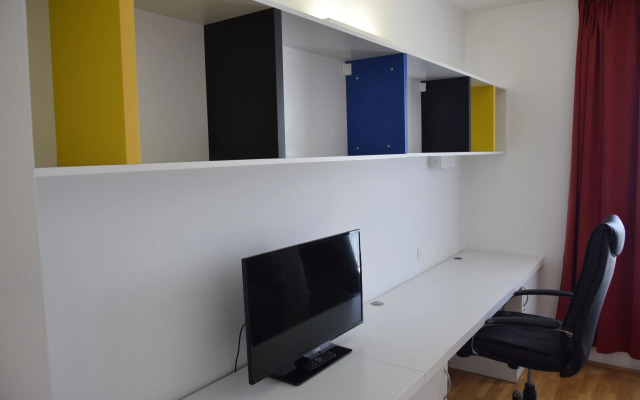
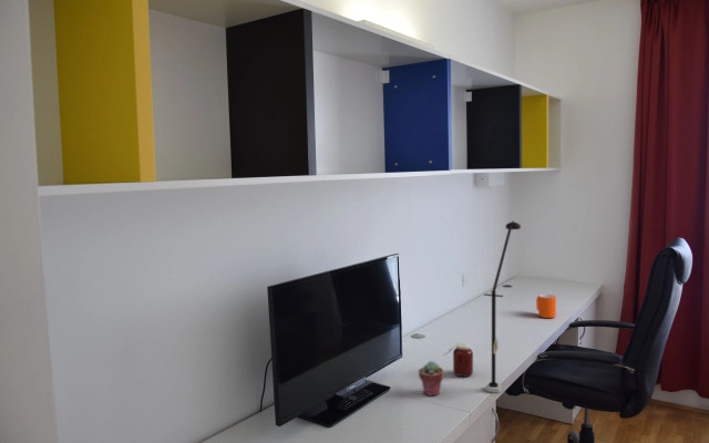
+ jar (459, 358)
+ desk lamp (502, 296)
+ potted succulent (431, 377)
+ mug (544, 306)
